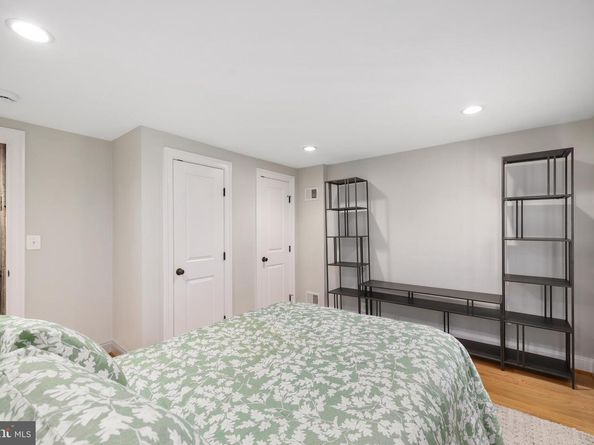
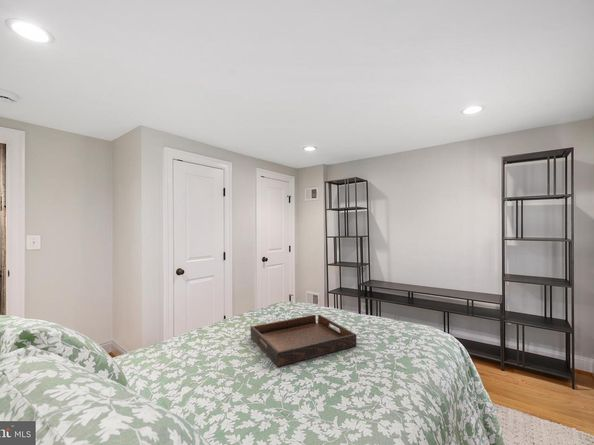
+ serving tray (301, 335)
